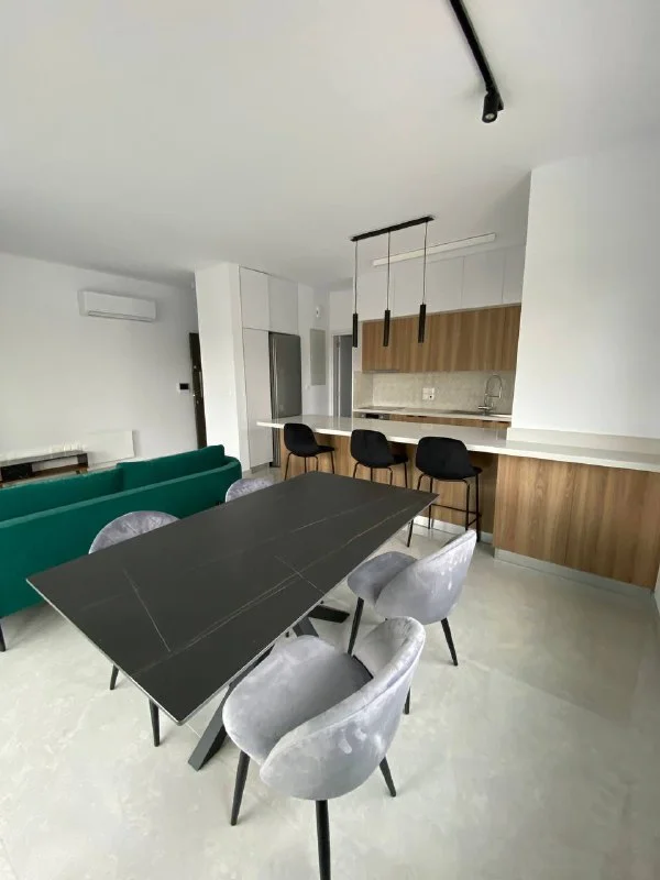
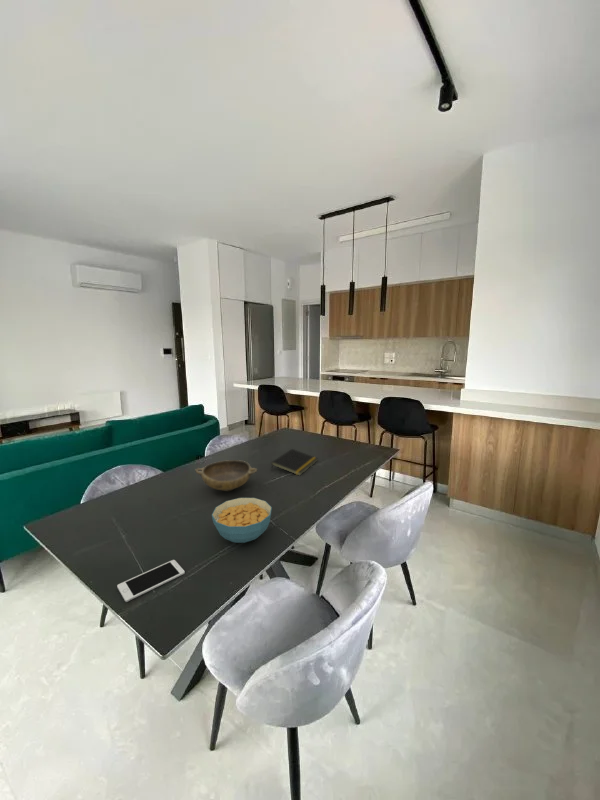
+ cereal bowl (242, 524)
+ notepad (295, 461)
+ cell phone (151, 579)
+ bowl (226, 478)
